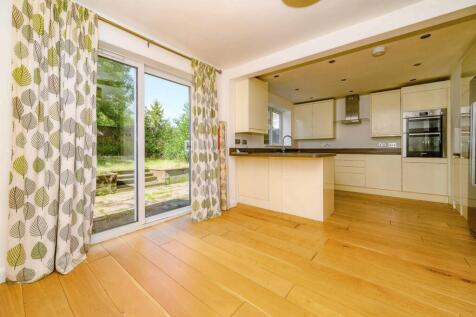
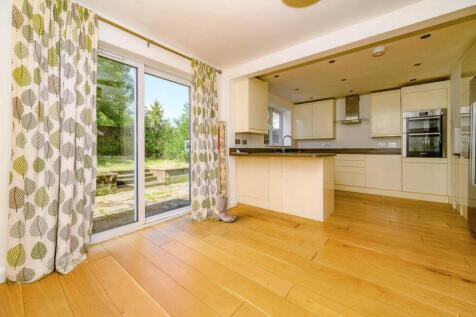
+ boots (225, 206)
